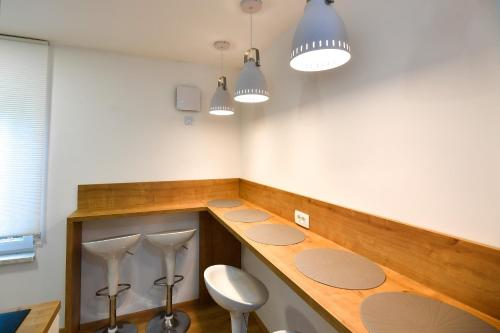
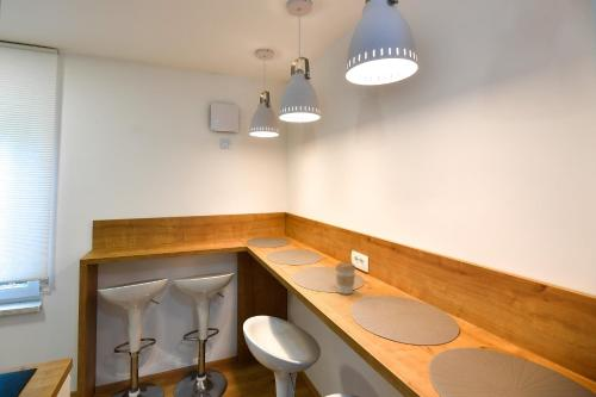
+ coffee cup (344, 277)
